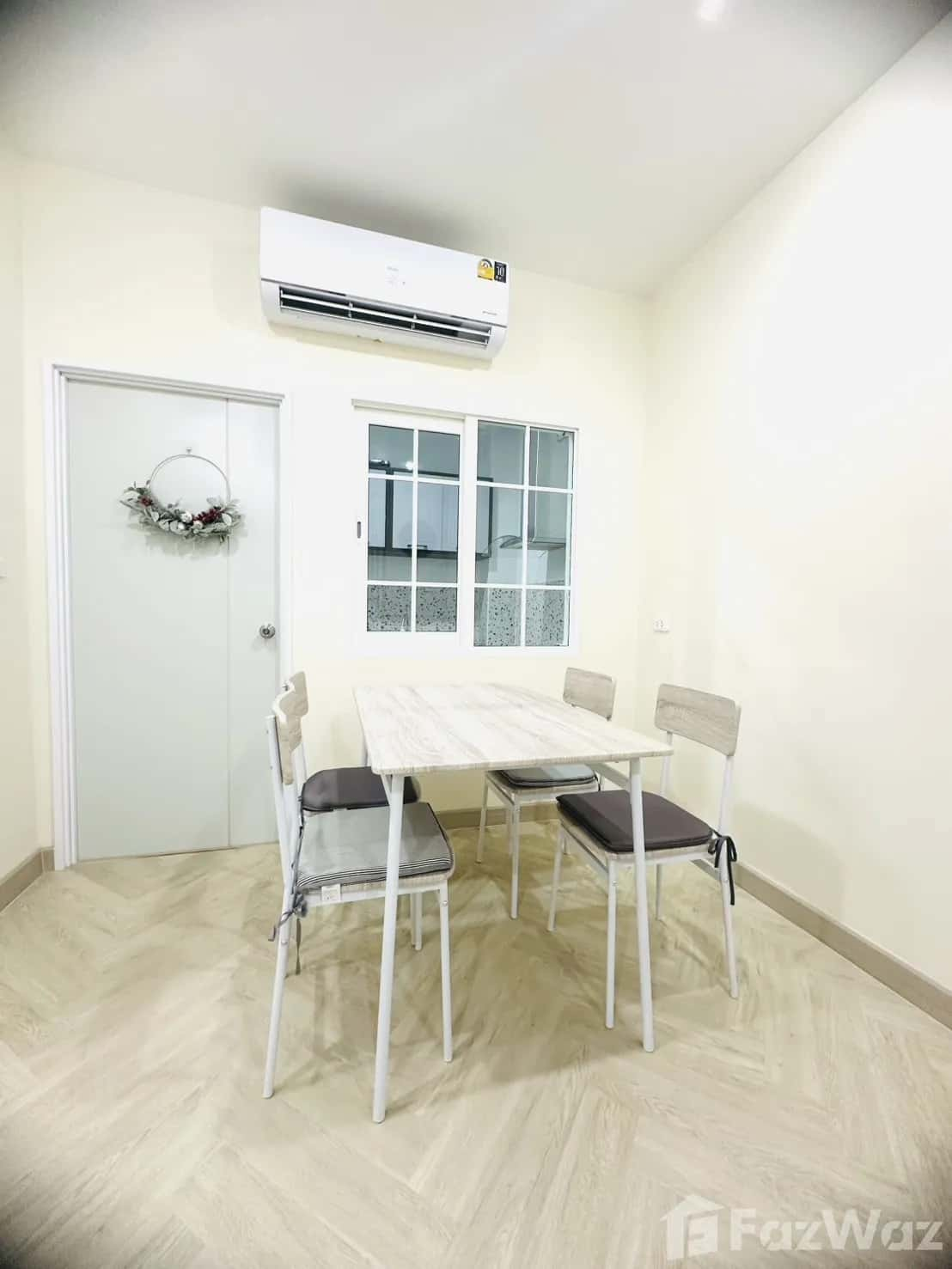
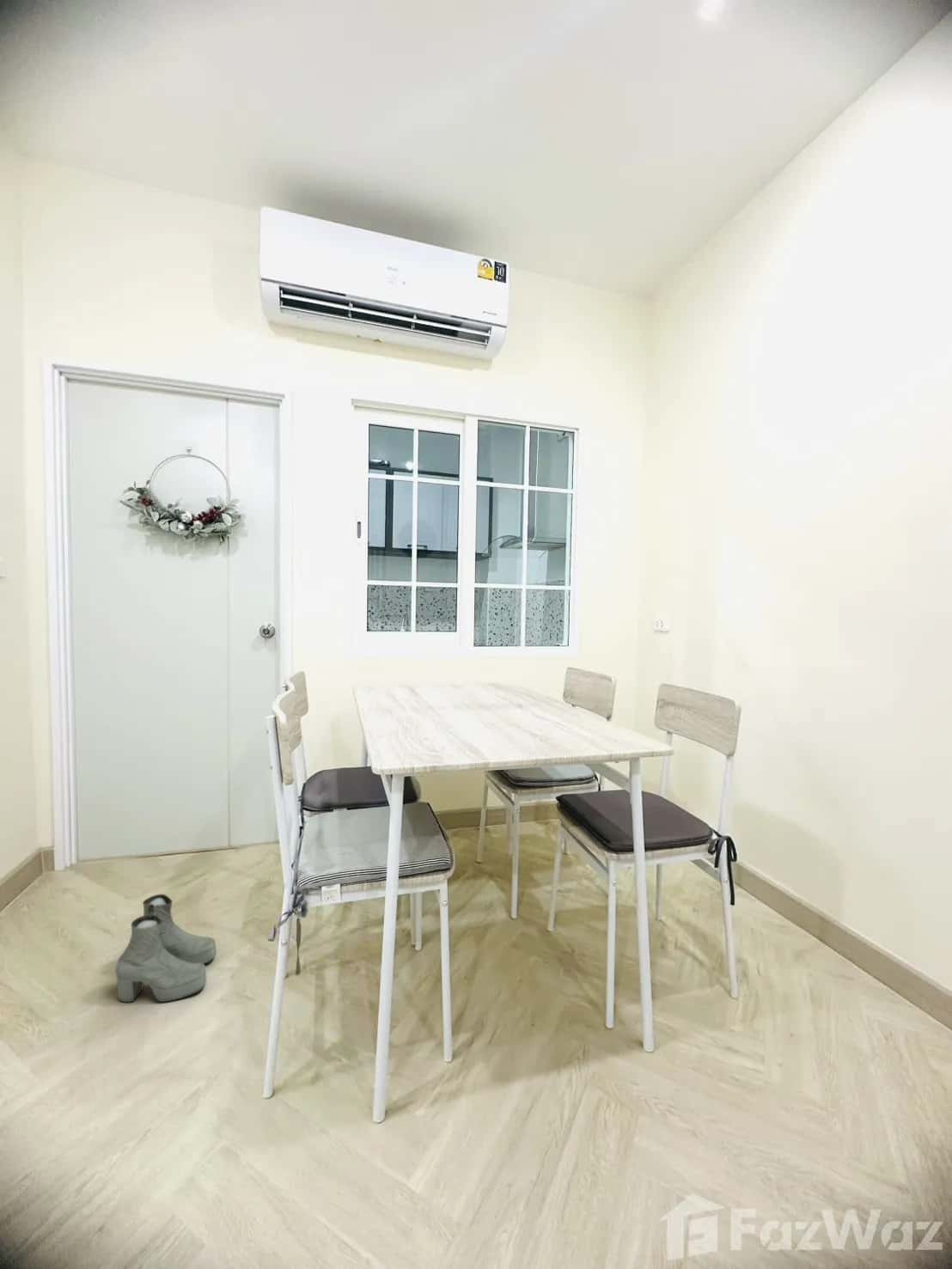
+ boots (168, 942)
